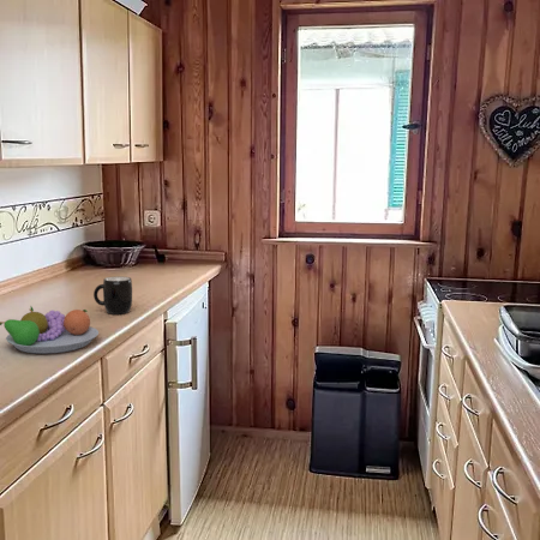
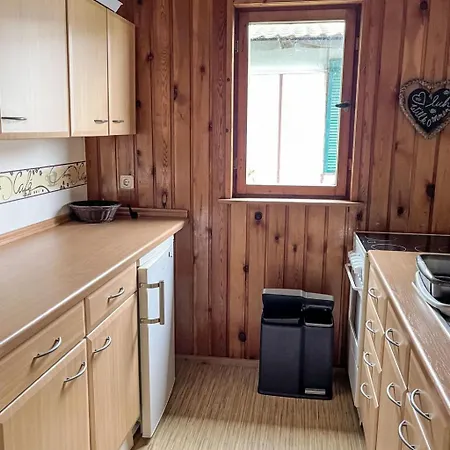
- fruit bowl (48, 326)
- mug (113, 295)
